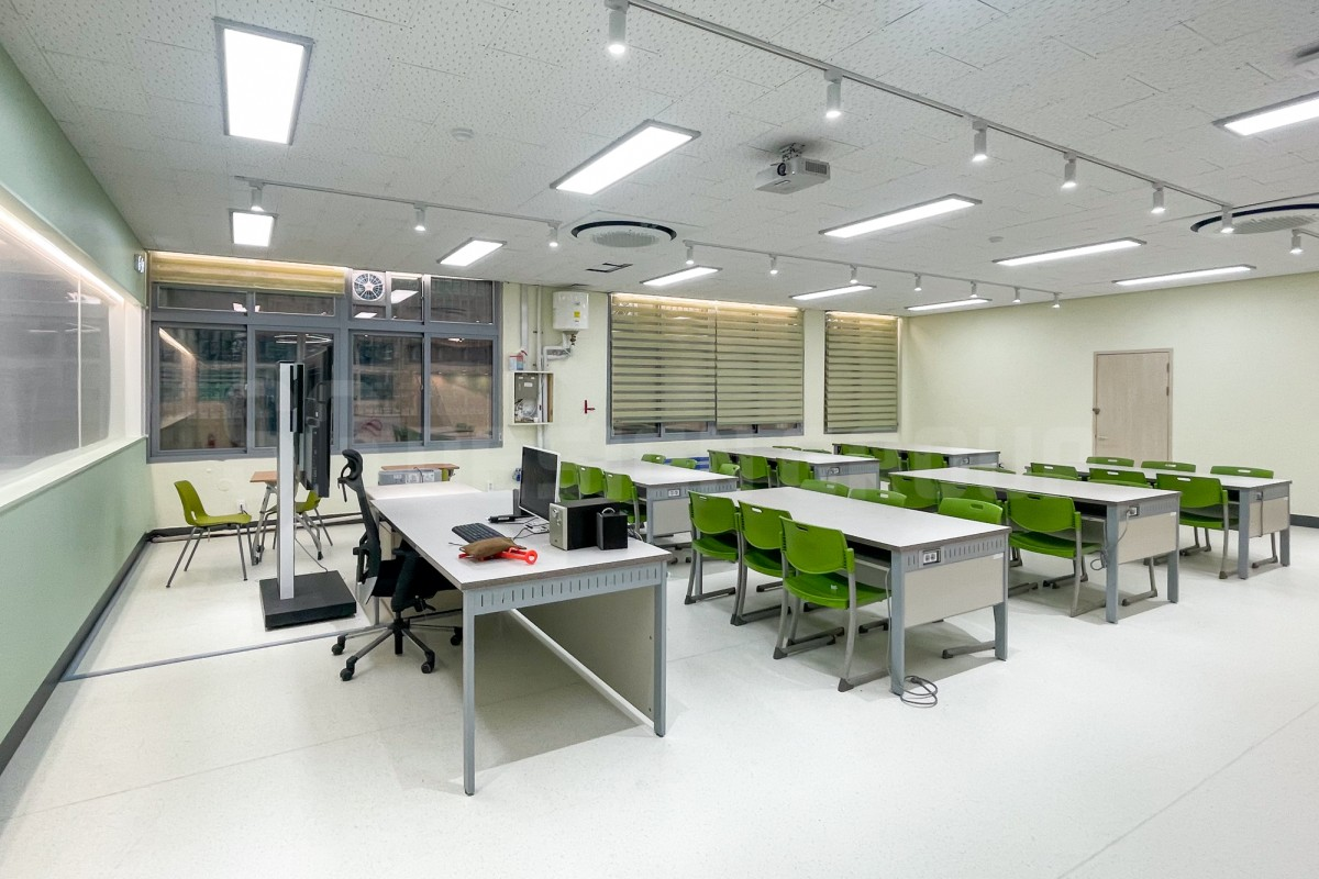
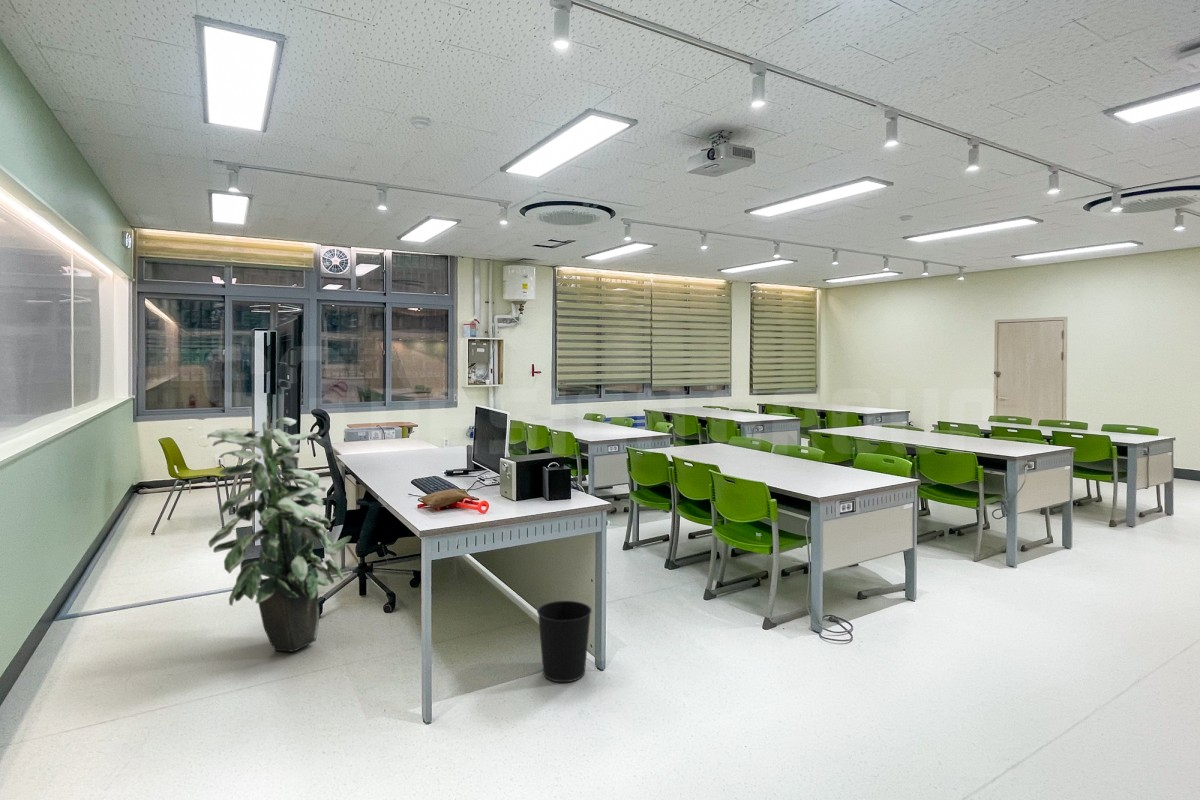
+ indoor plant (278, 533)
+ wastebasket (564, 641)
